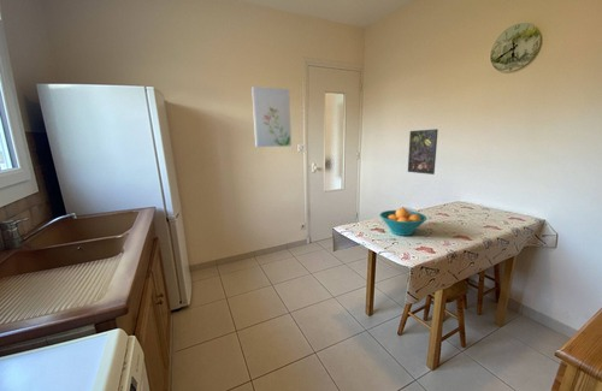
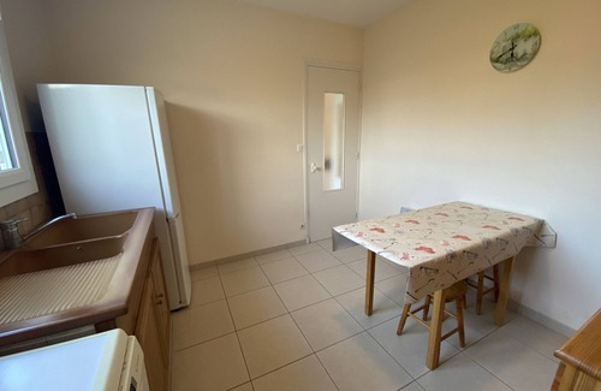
- wall art (272, 118)
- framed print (421, 152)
- fruit bowl (402, 220)
